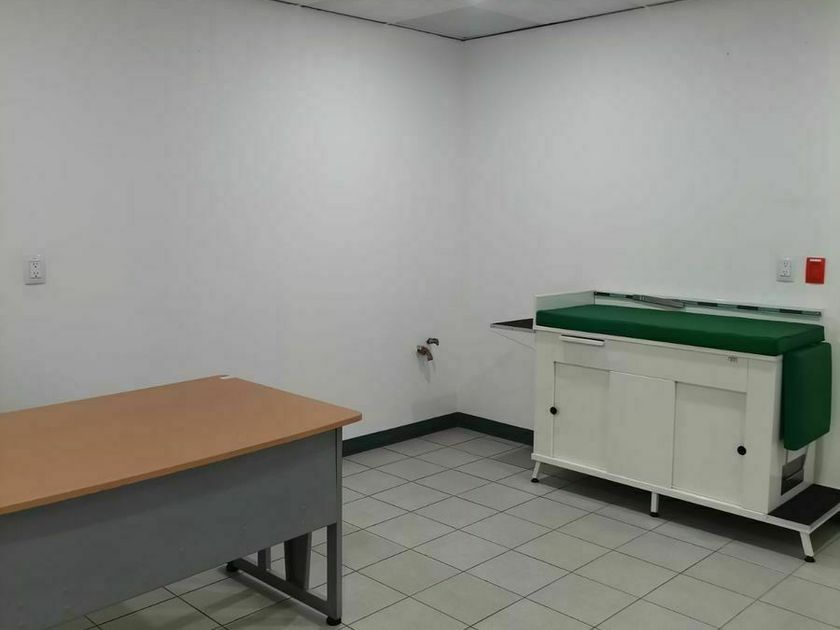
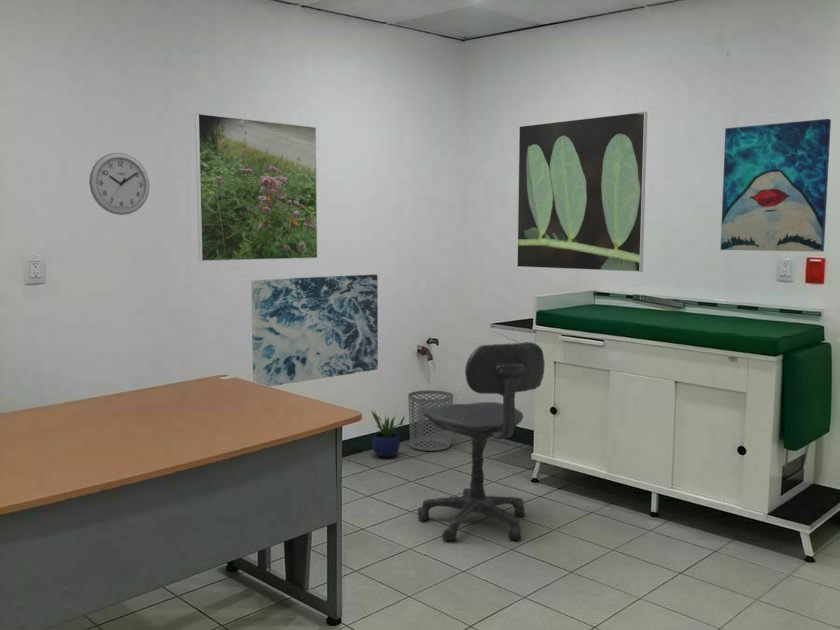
+ wall art (772, 187)
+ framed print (260, 190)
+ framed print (577, 195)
+ wall art (318, 327)
+ wall clock (120, 183)
+ waste bin (430, 421)
+ office chair (480, 431)
+ potted plant (385, 432)
